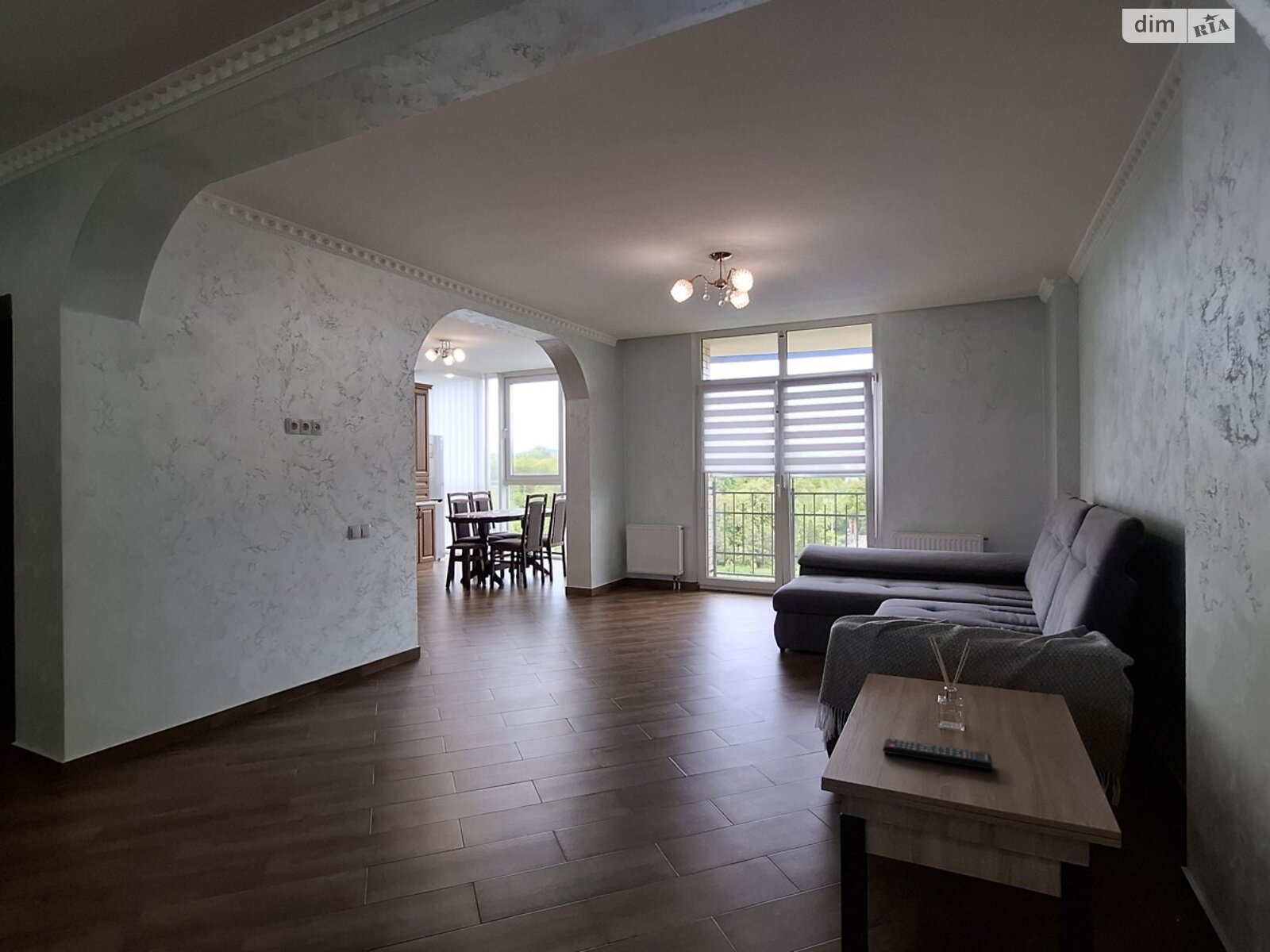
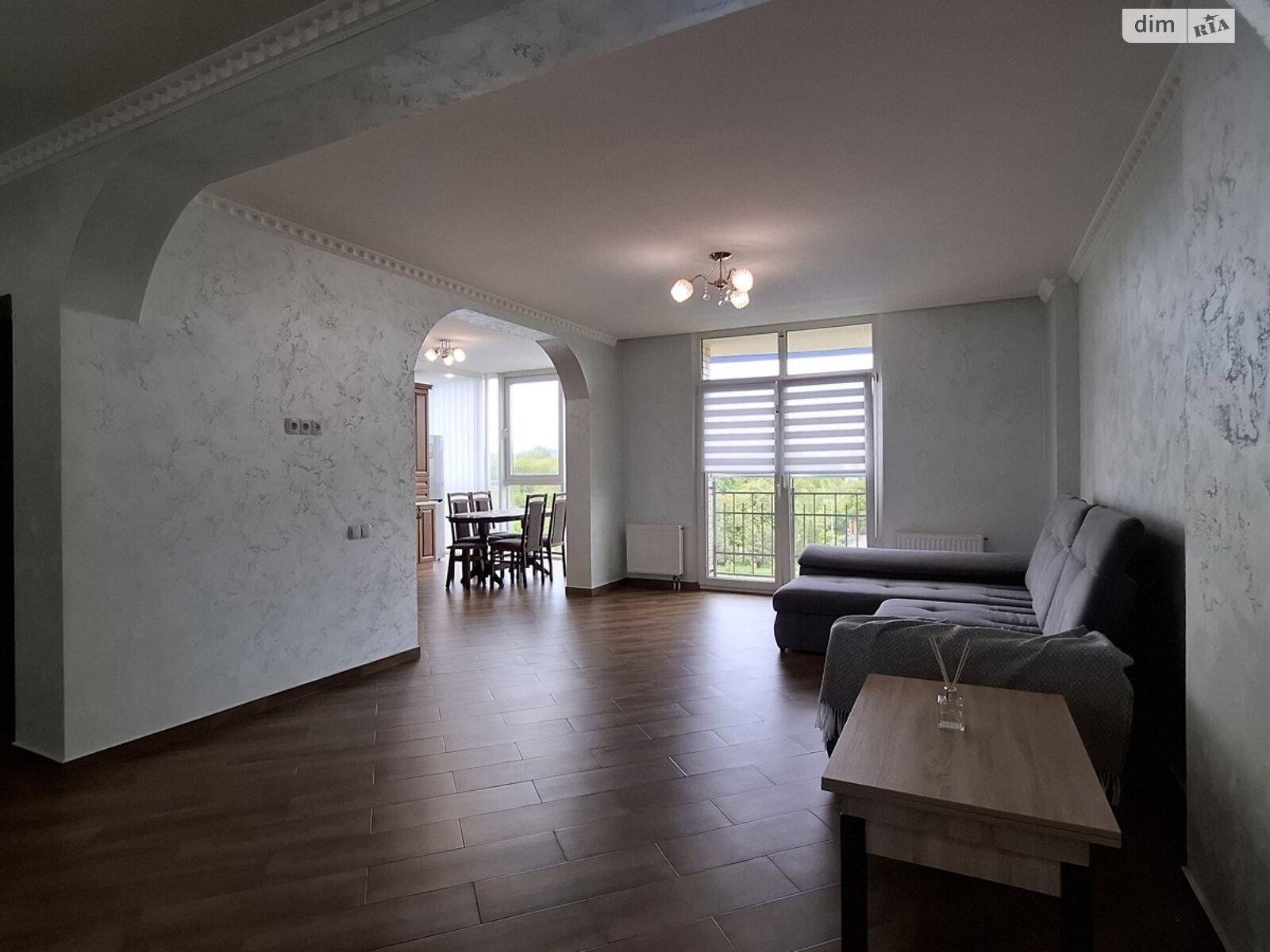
- remote control (936, 754)
